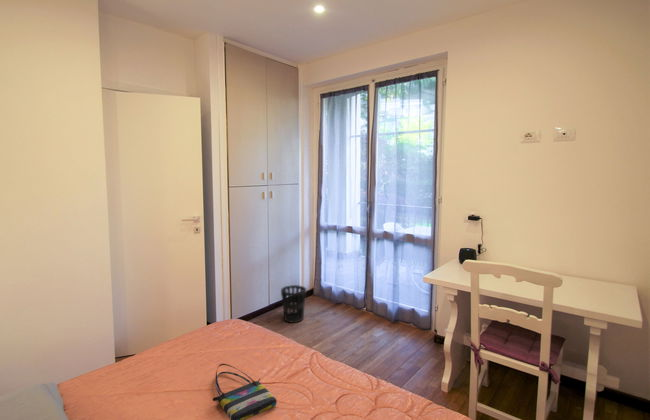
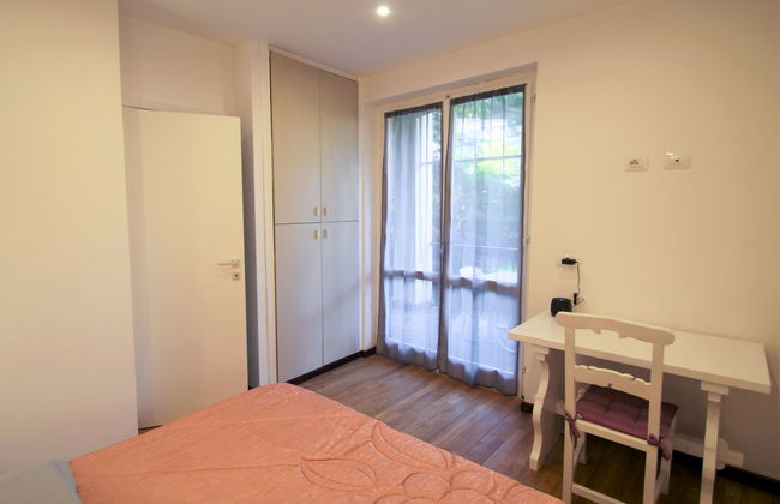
- tote bag (237, 388)
- wastebasket (293, 303)
